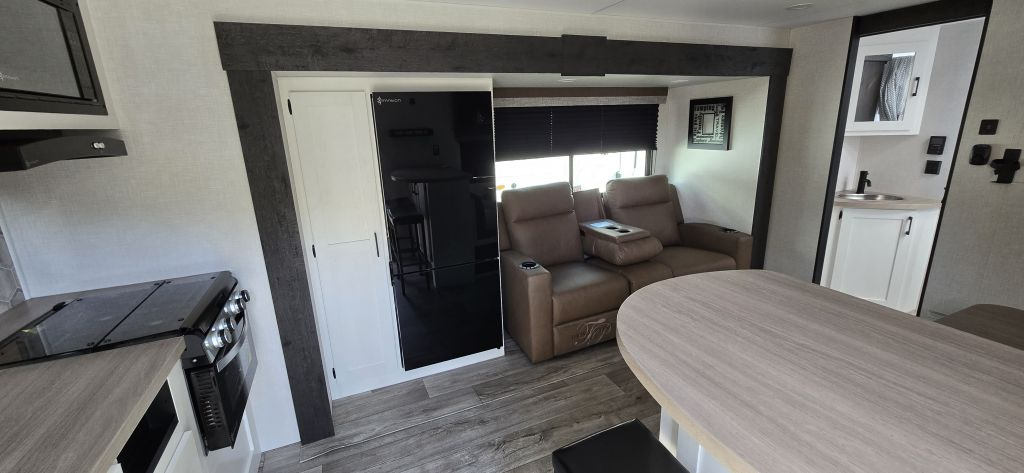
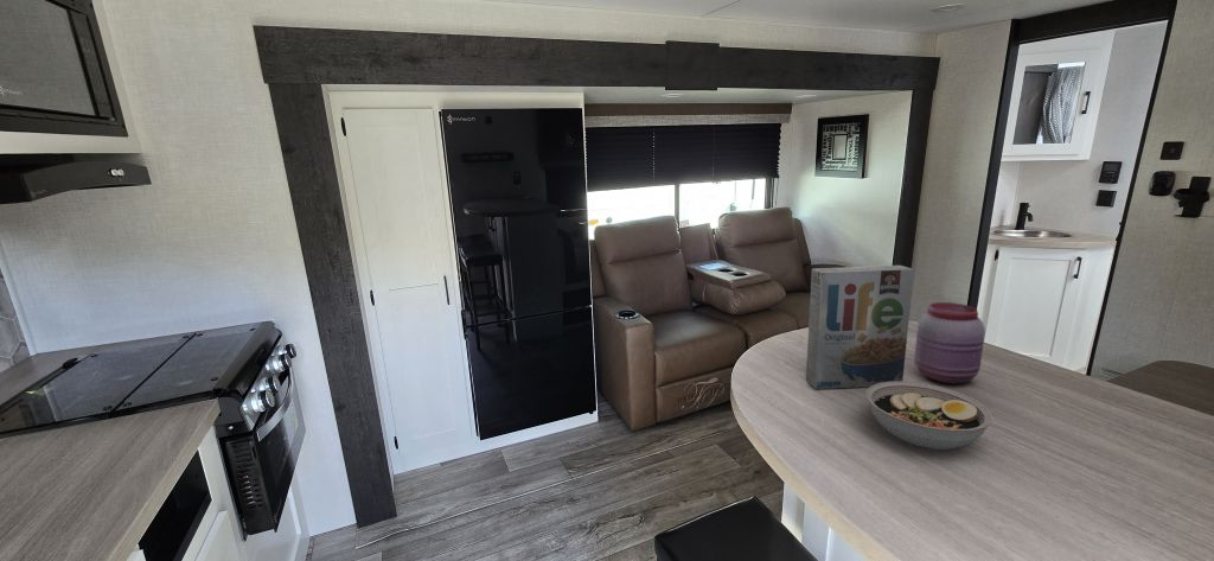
+ cereal box (857, 326)
+ bowl (924, 419)
+ jar (948, 342)
